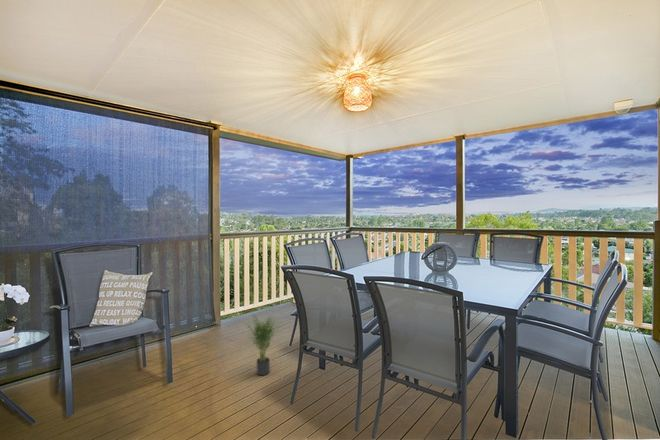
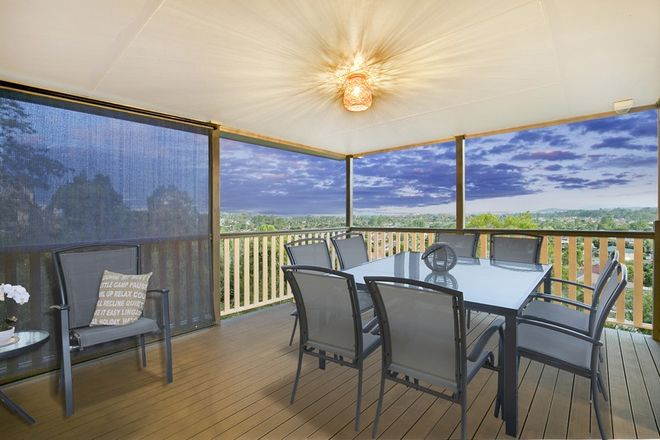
- potted plant (265, 339)
